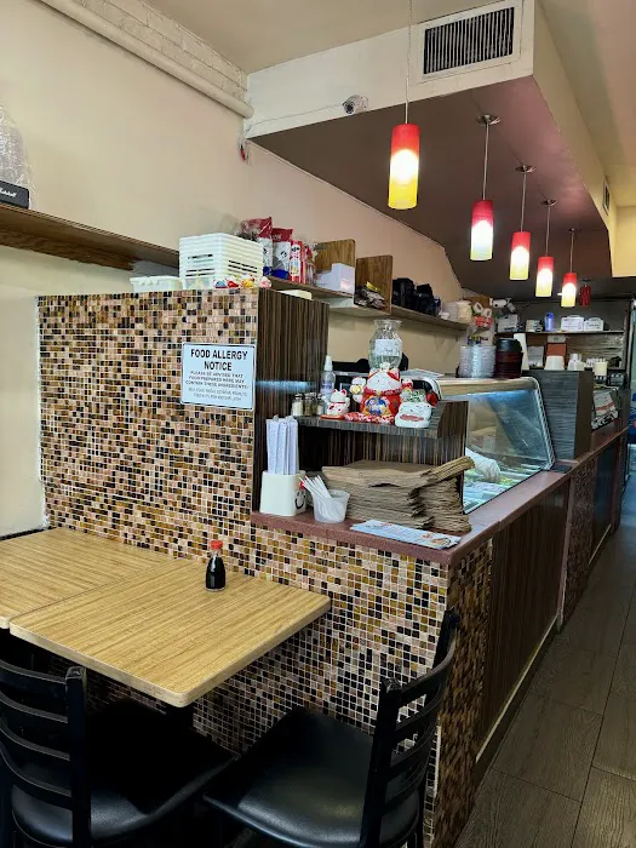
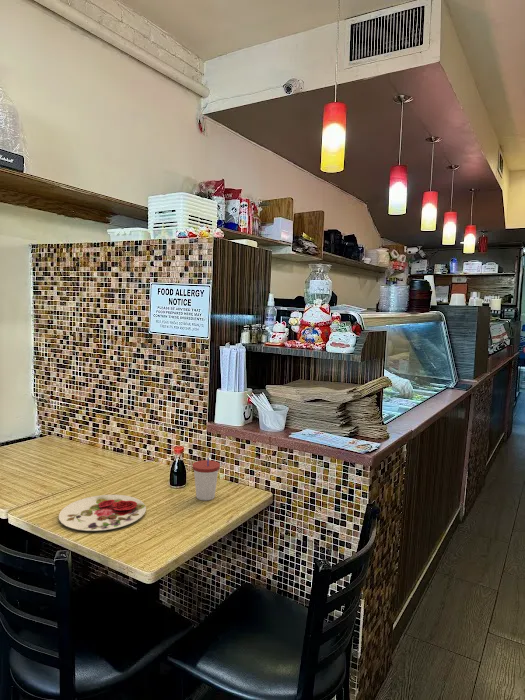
+ plate (103, 510)
+ cup (206, 476)
